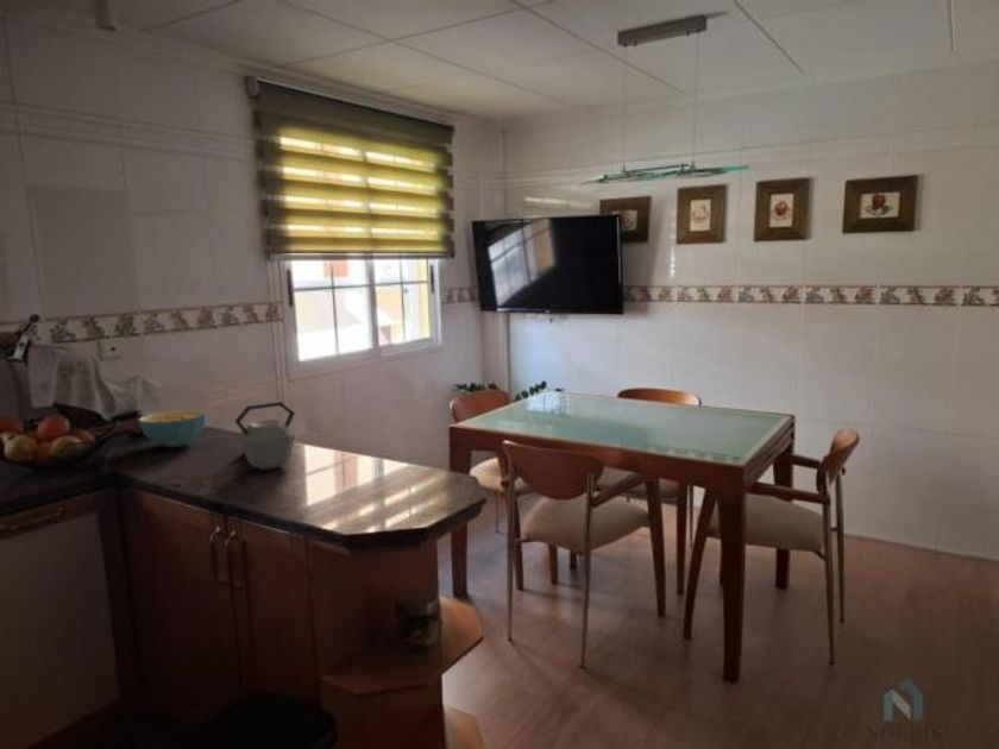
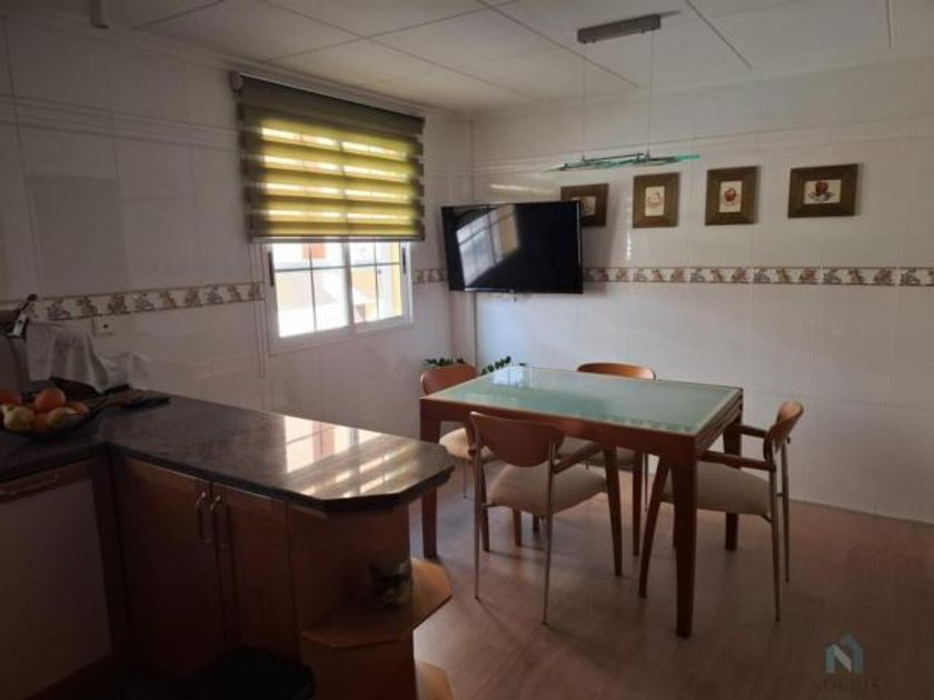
- kettle (259, 430)
- cereal bowl (175, 429)
